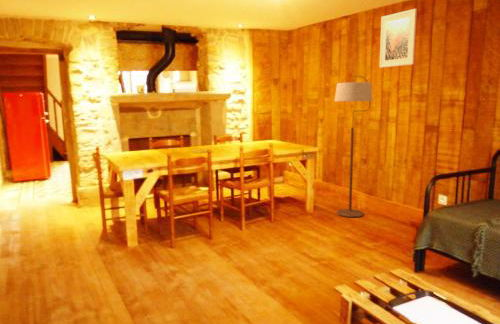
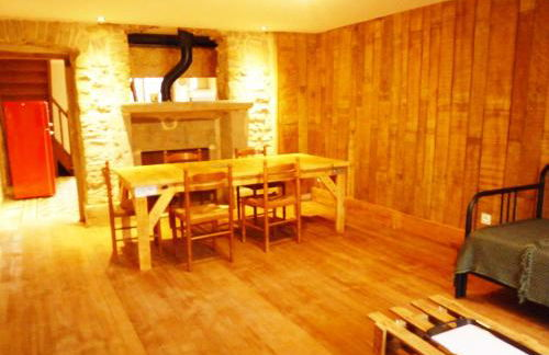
- floor lamp (352, 146)
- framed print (397, 39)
